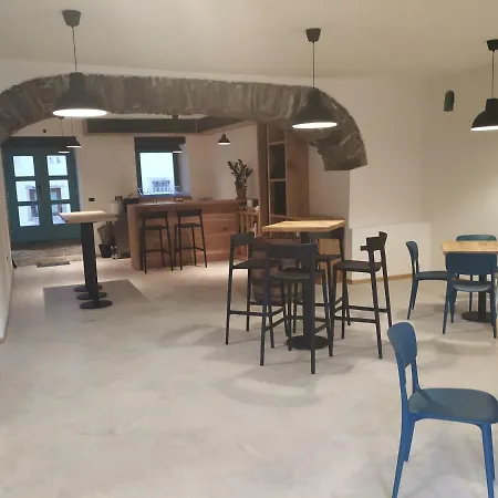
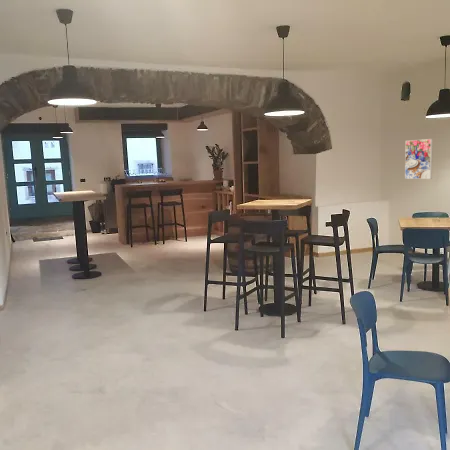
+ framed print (418, 159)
